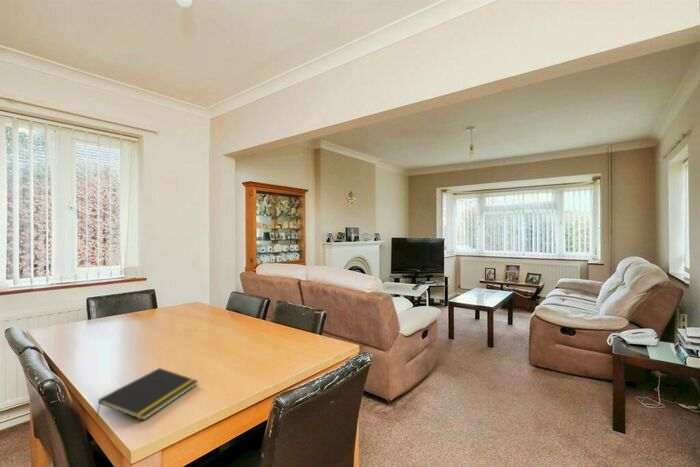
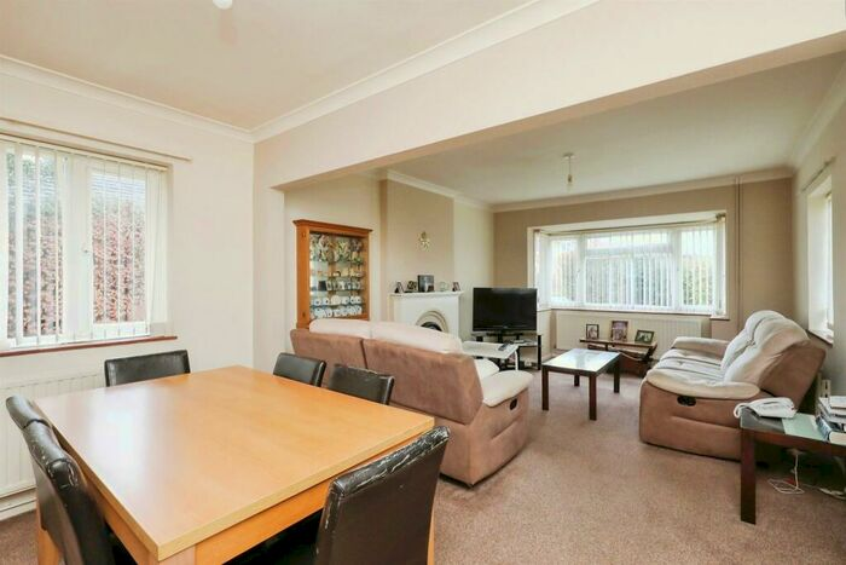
- notepad (152, 391)
